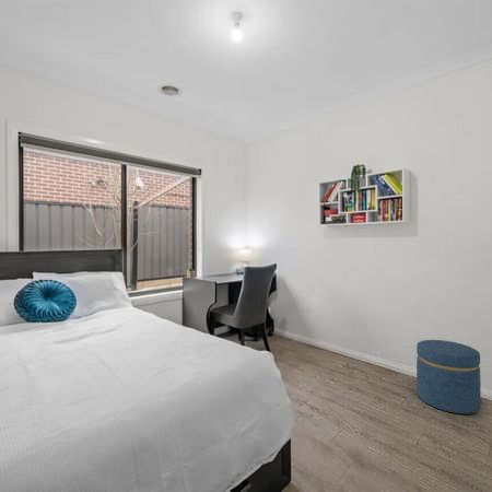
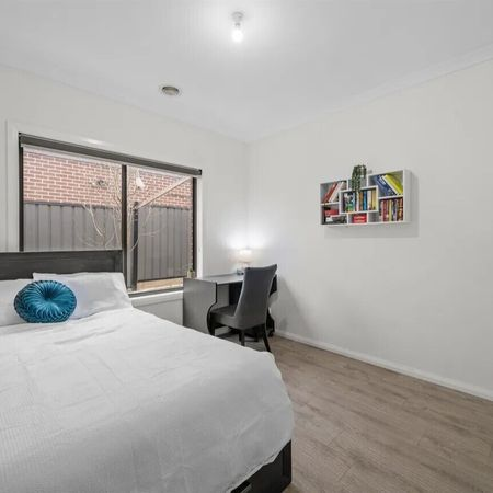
- ottoman (446, 373)
